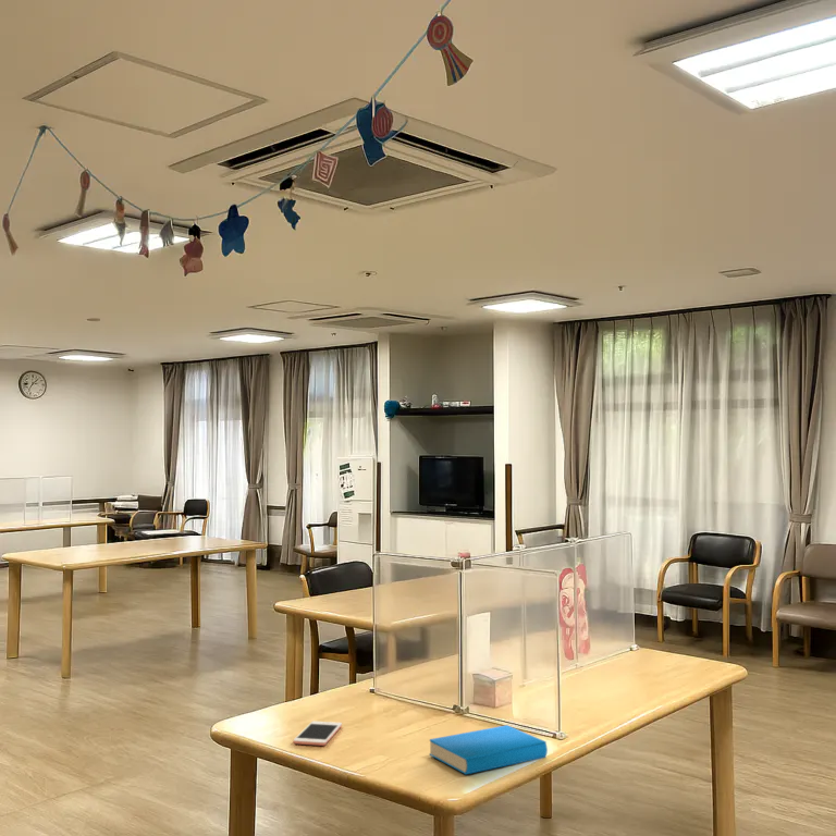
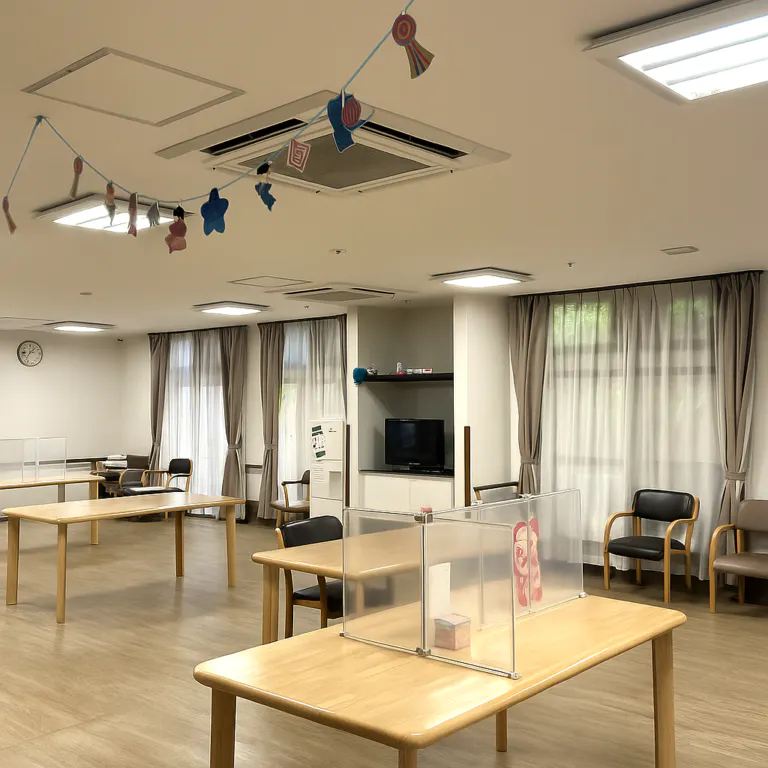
- cell phone (318, 733)
- book (488, 748)
